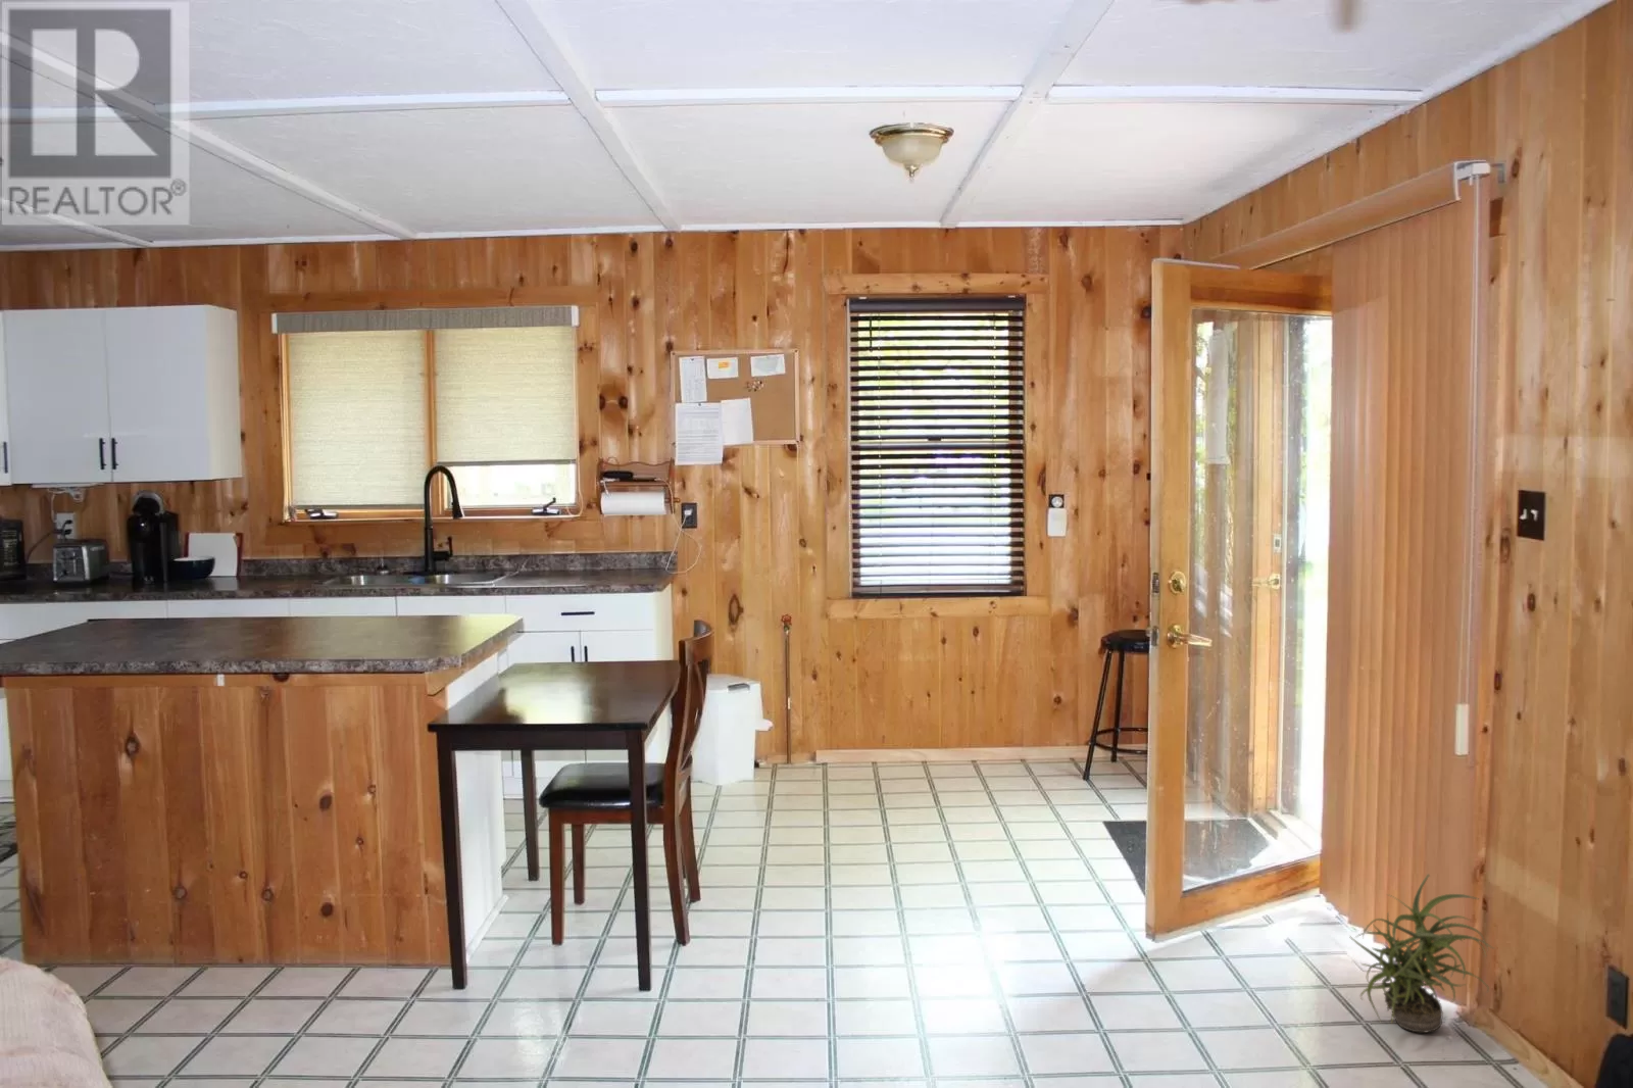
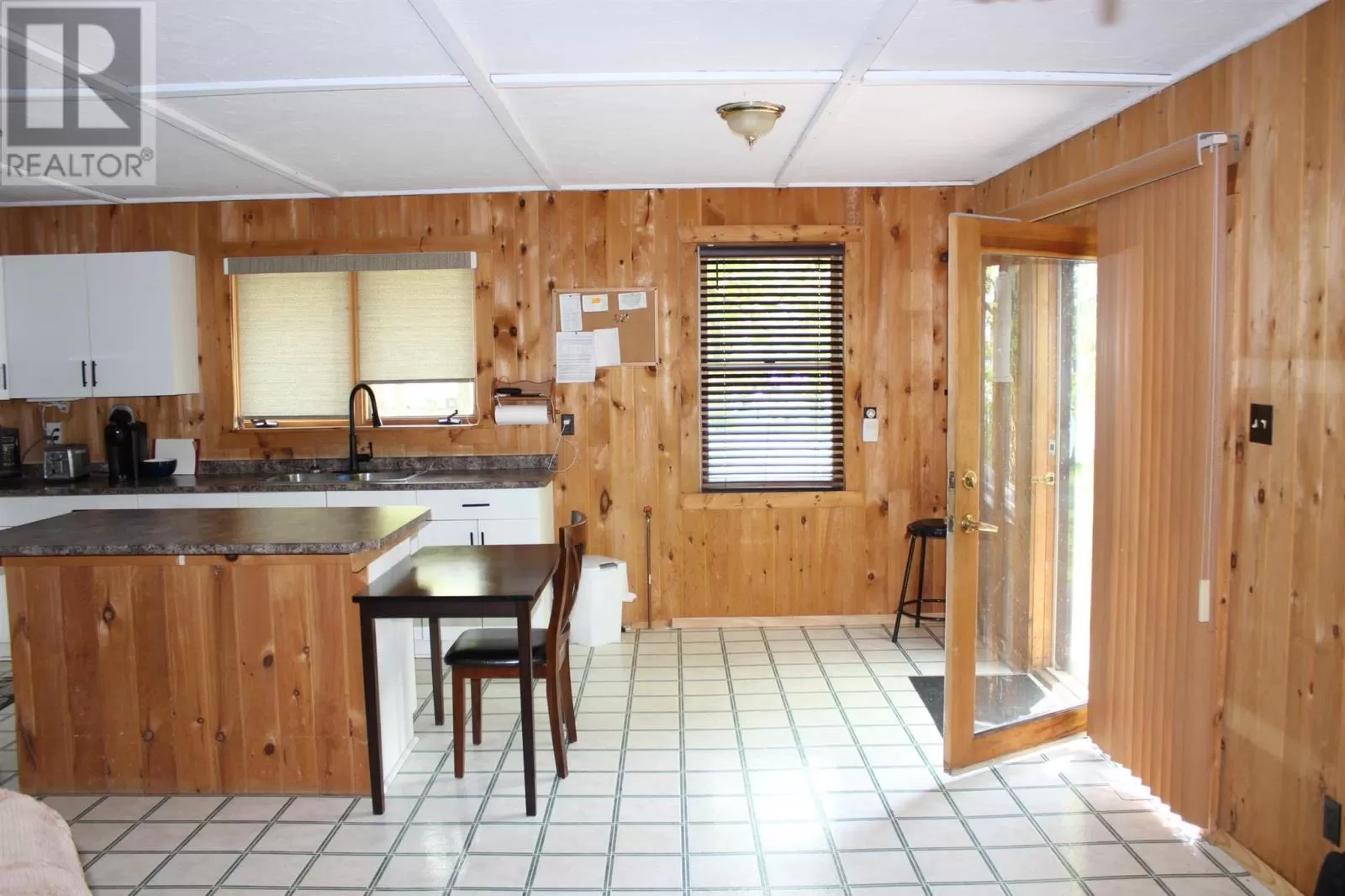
- potted plant (1424, 959)
